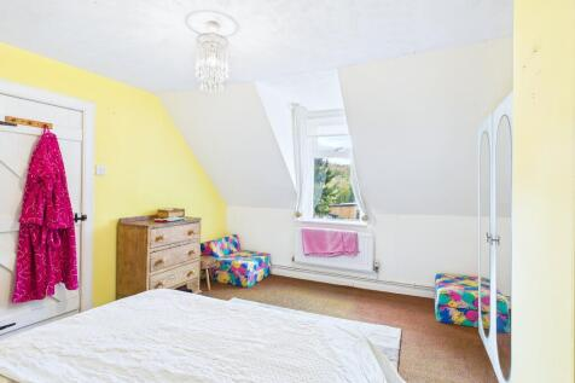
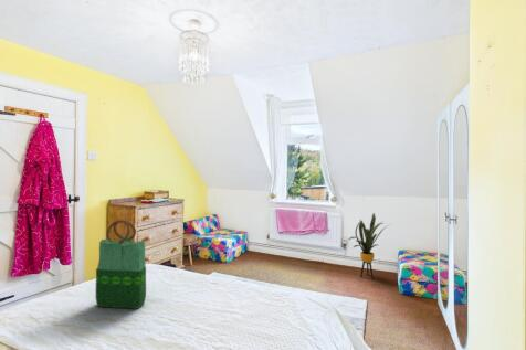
+ house plant (370, 245)
+ tote bag (120, 262)
